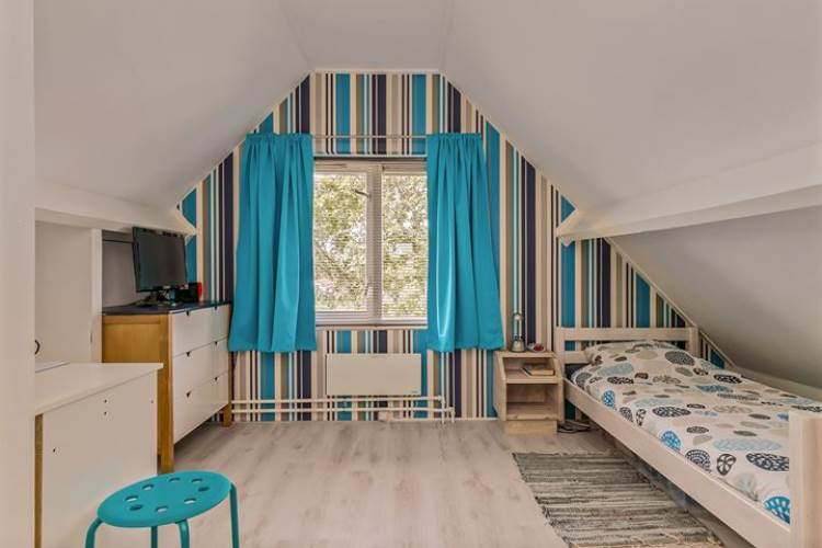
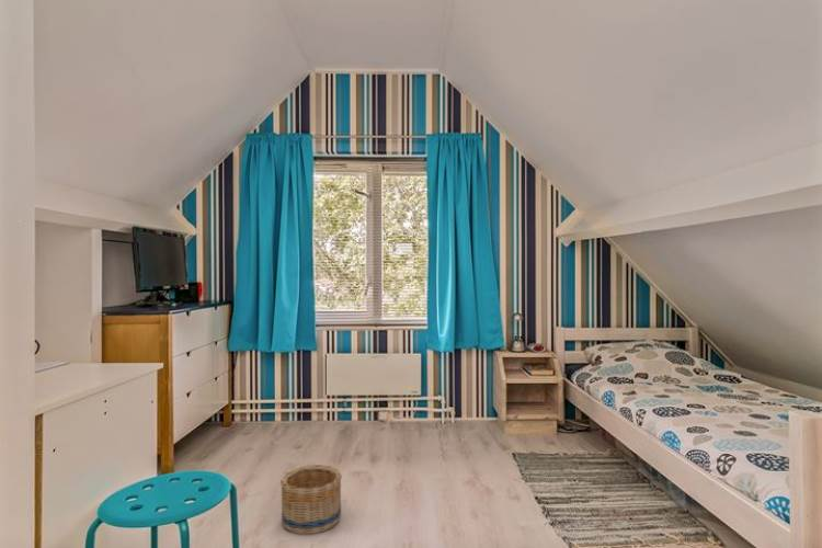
+ basket (311, 496)
